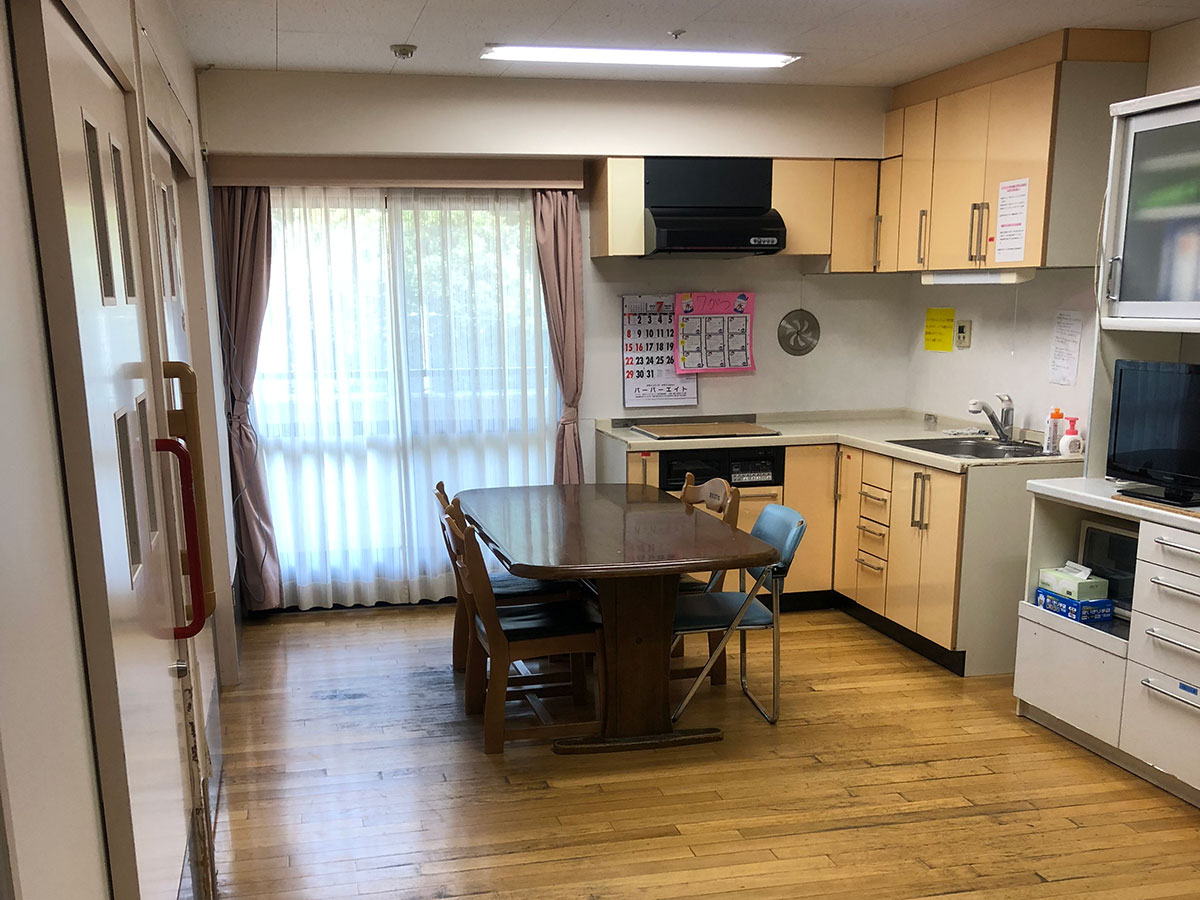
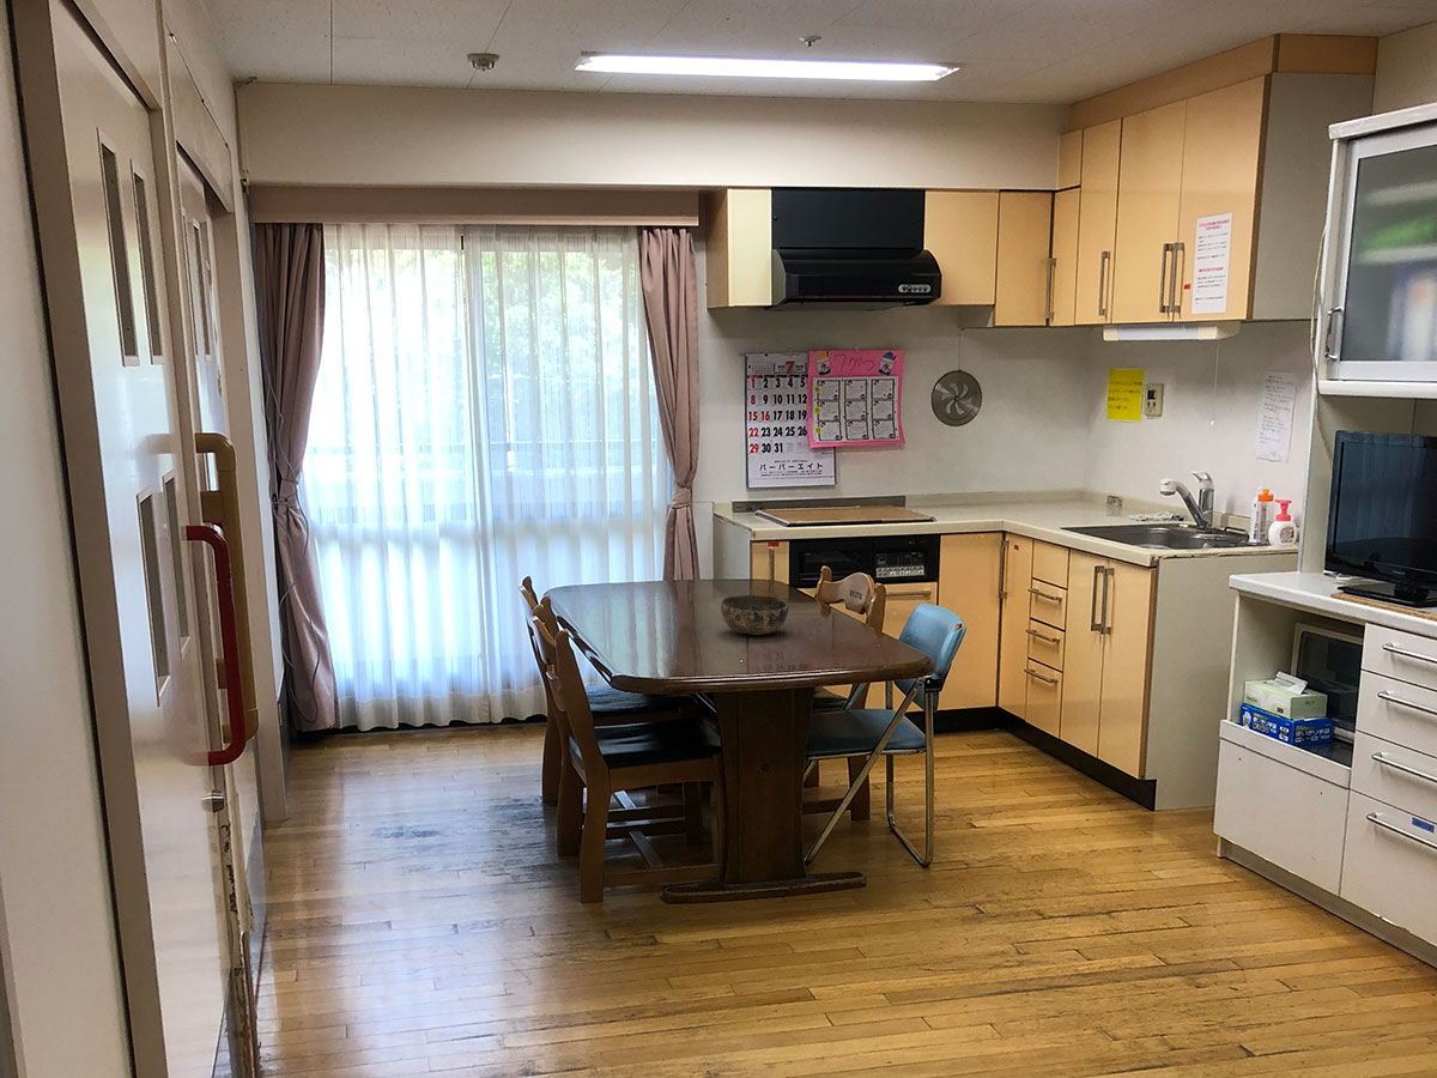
+ bowl (754, 616)
